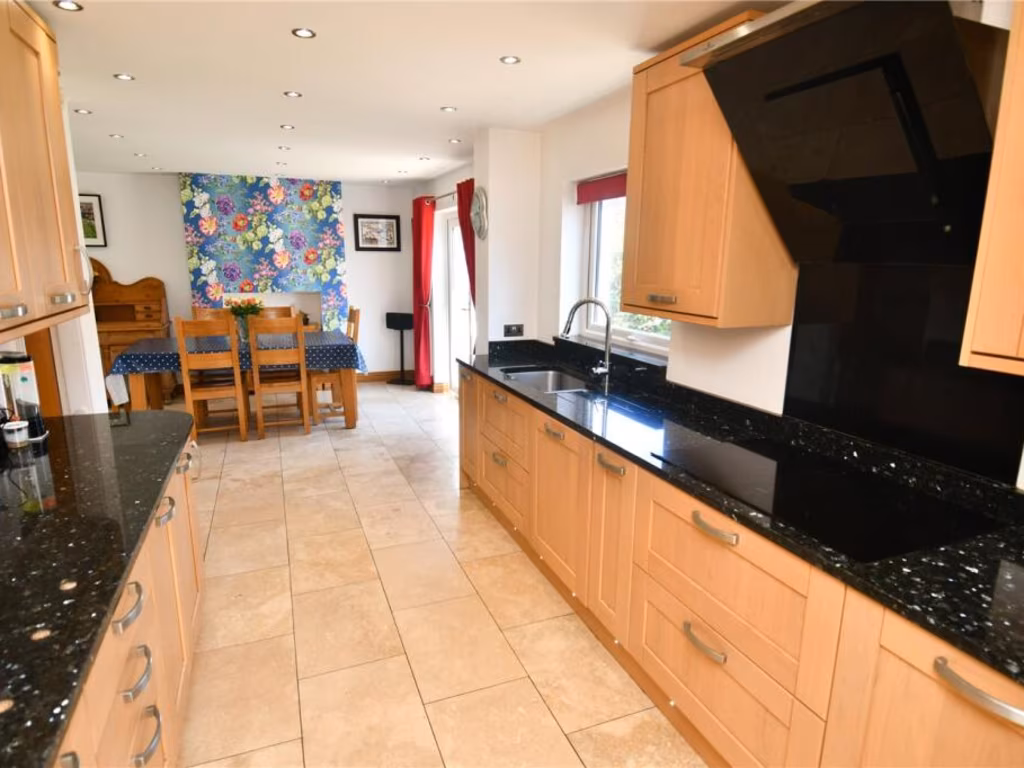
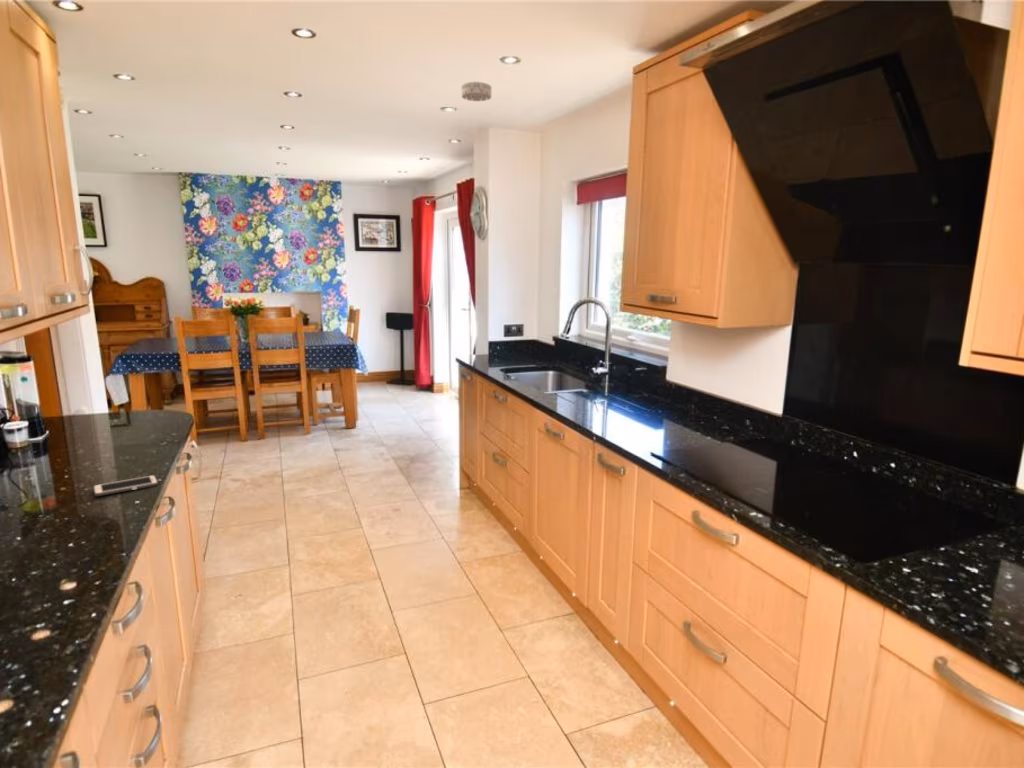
+ smoke detector (476, 91)
+ cell phone (126, 485)
